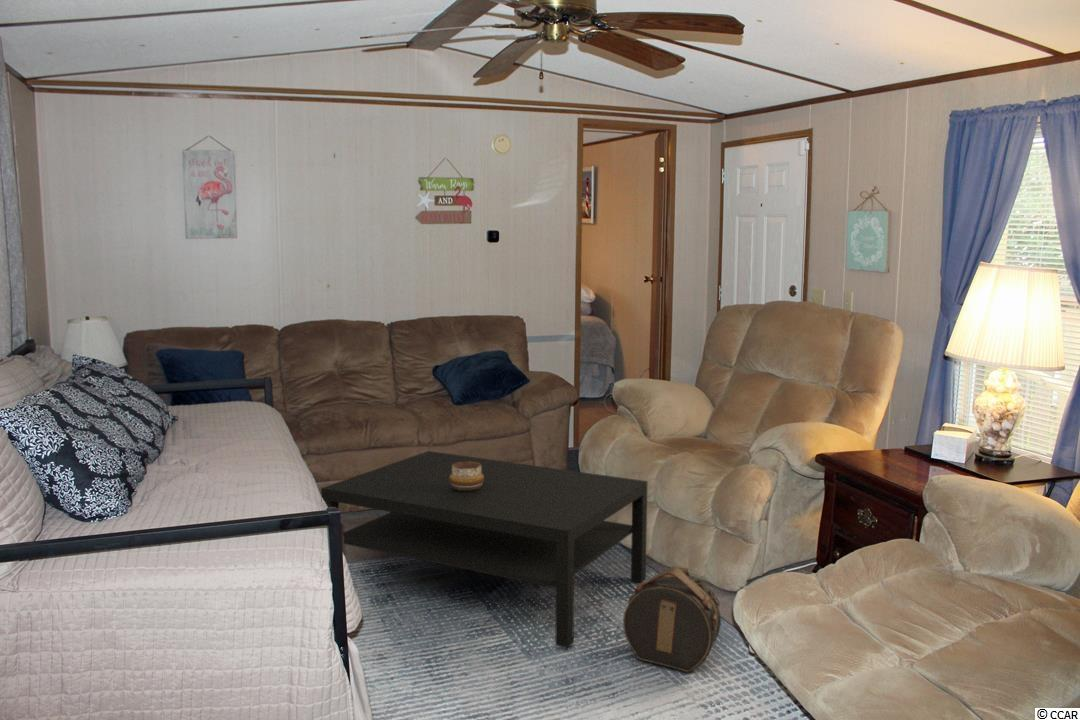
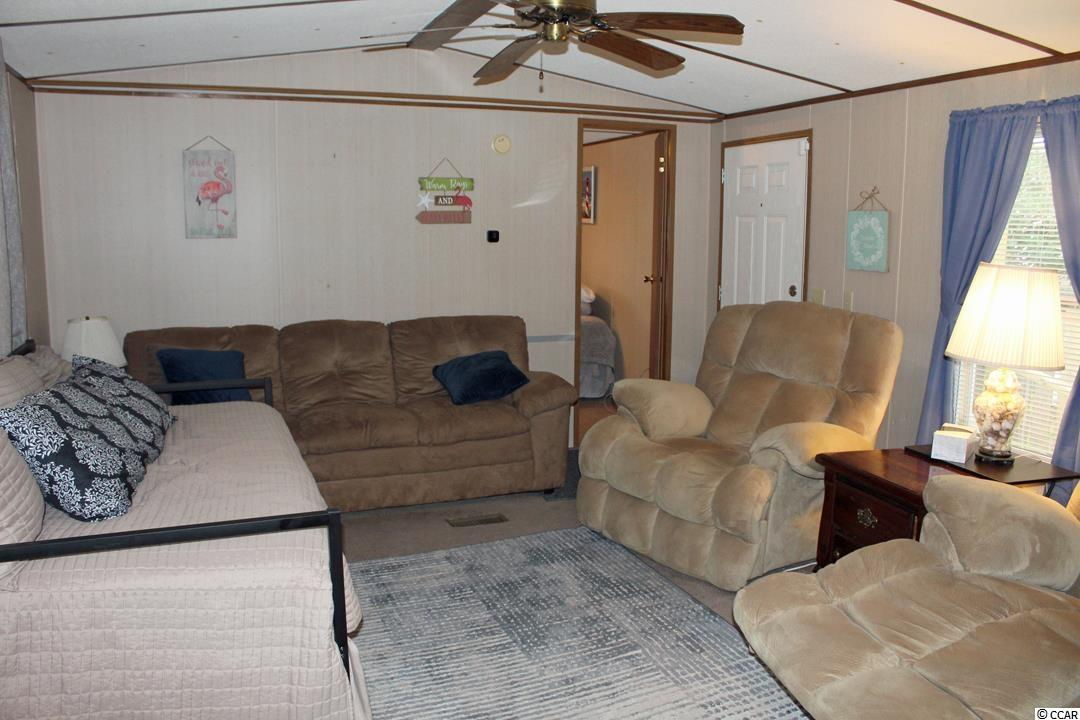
- coffee table (487, 534)
- hat box (672, 612)
- decorative bowl (466, 476)
